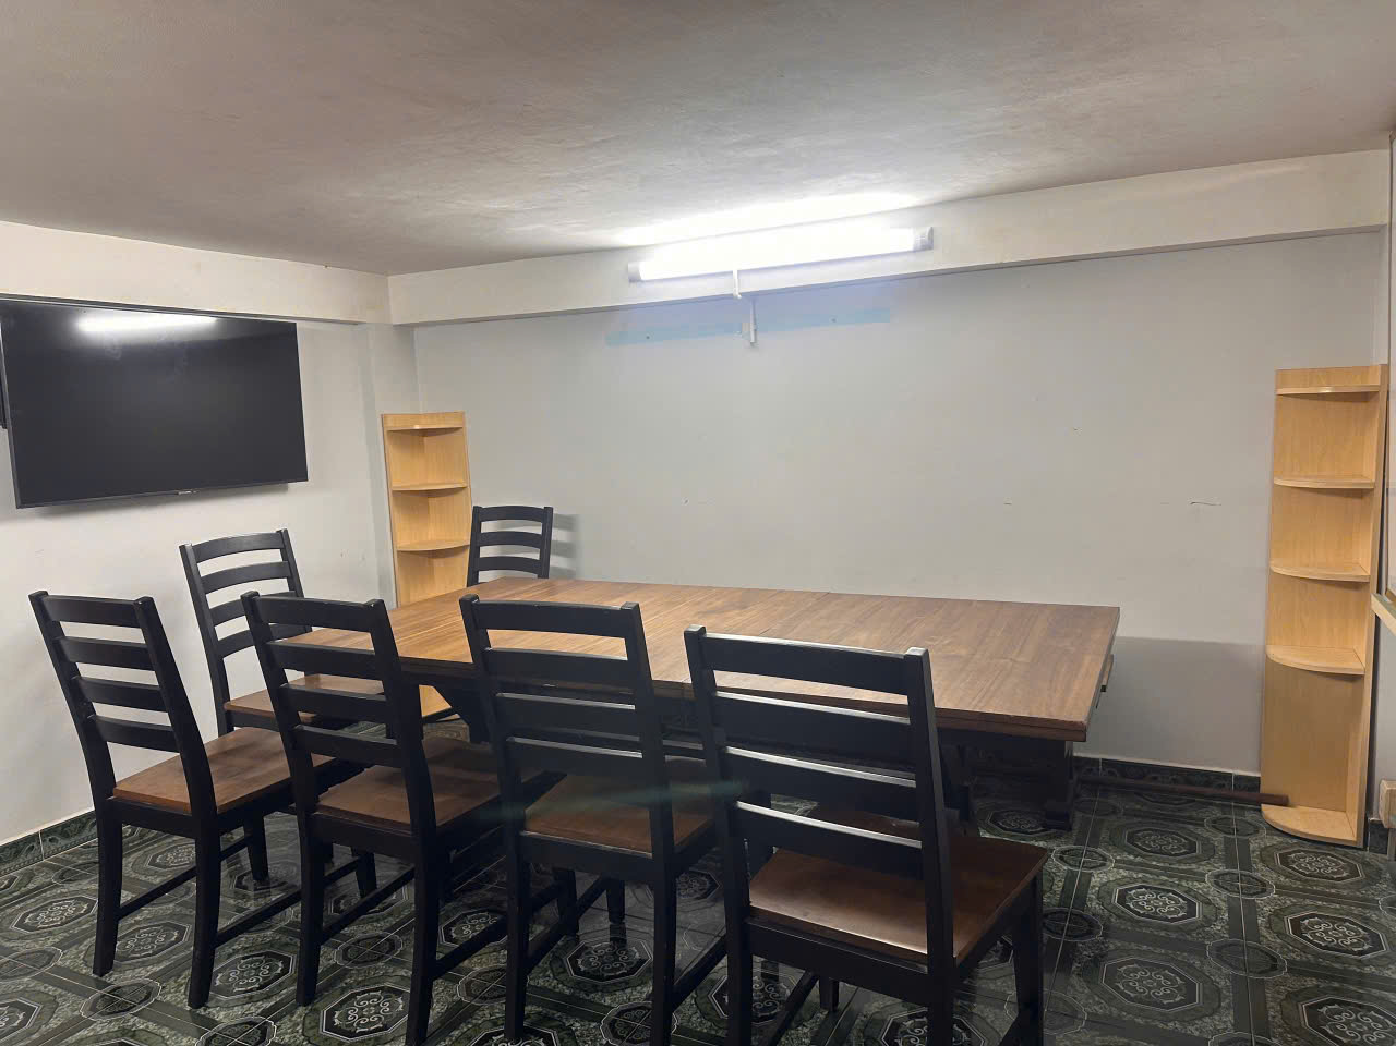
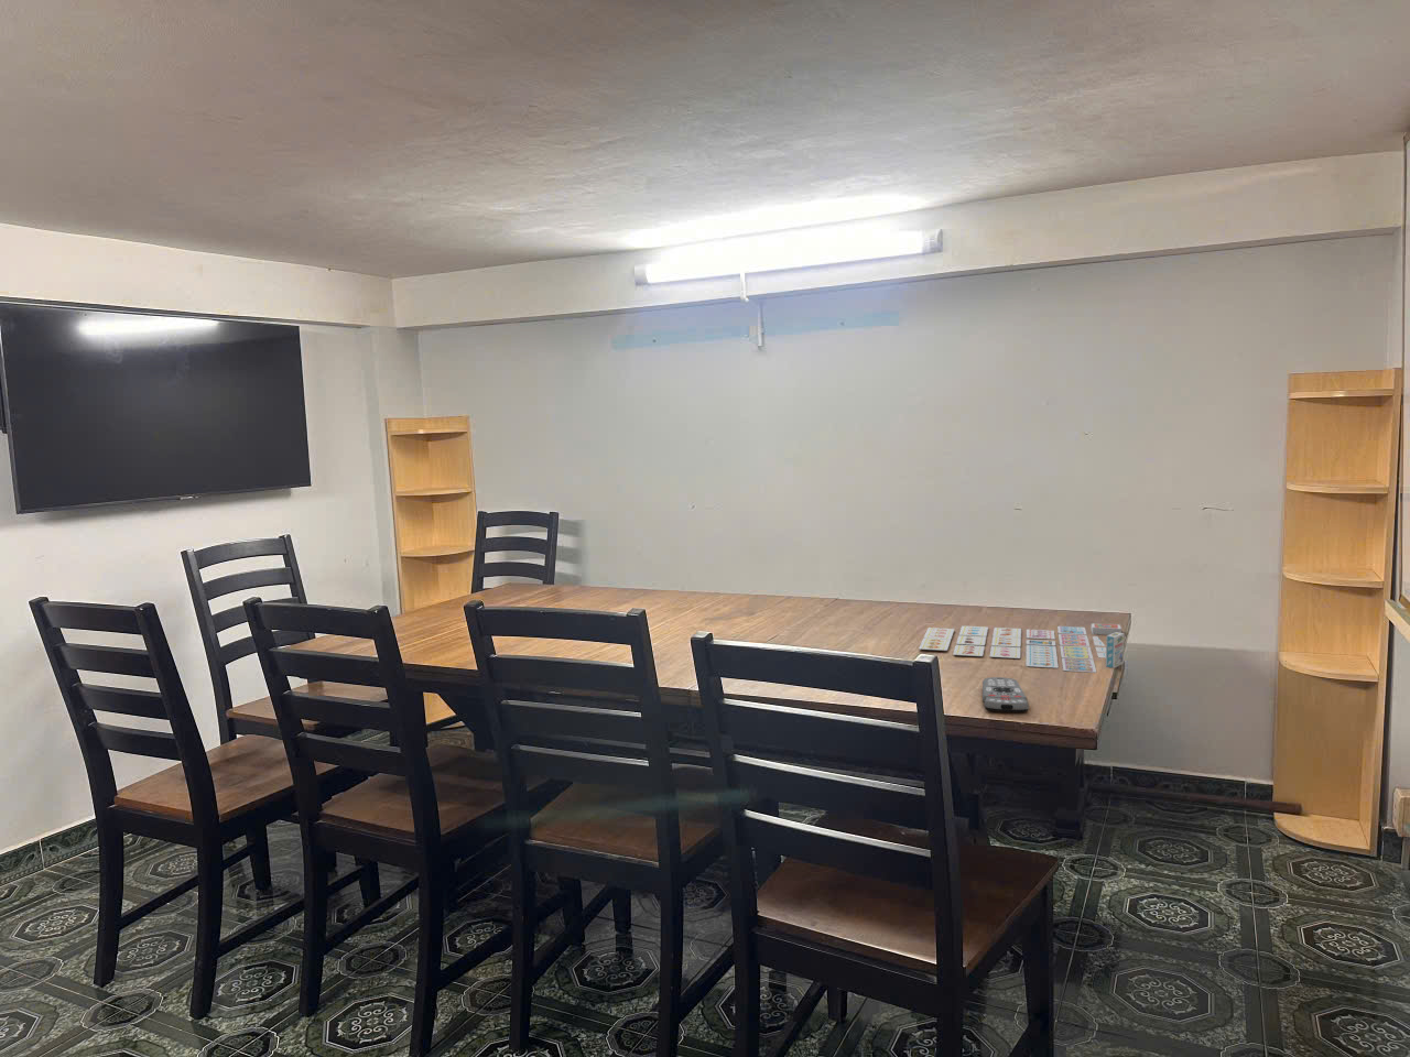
+ board game (1020, 630)
+ remote control (1003, 694)
